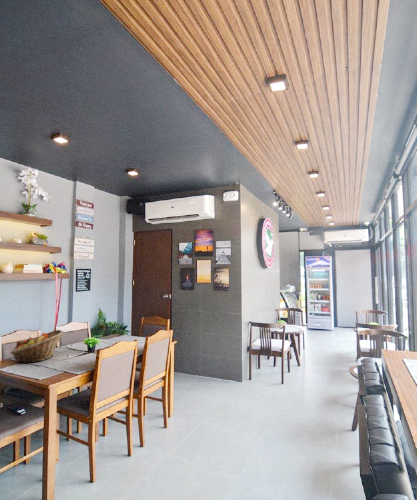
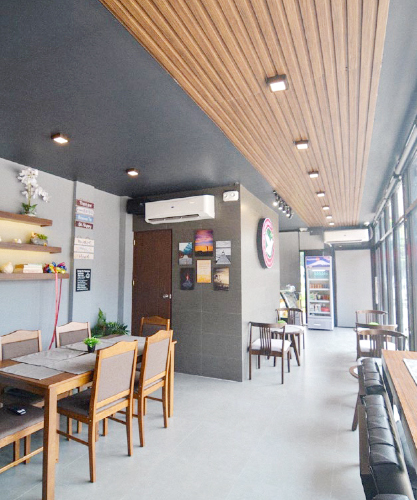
- fruit basket (38, 345)
